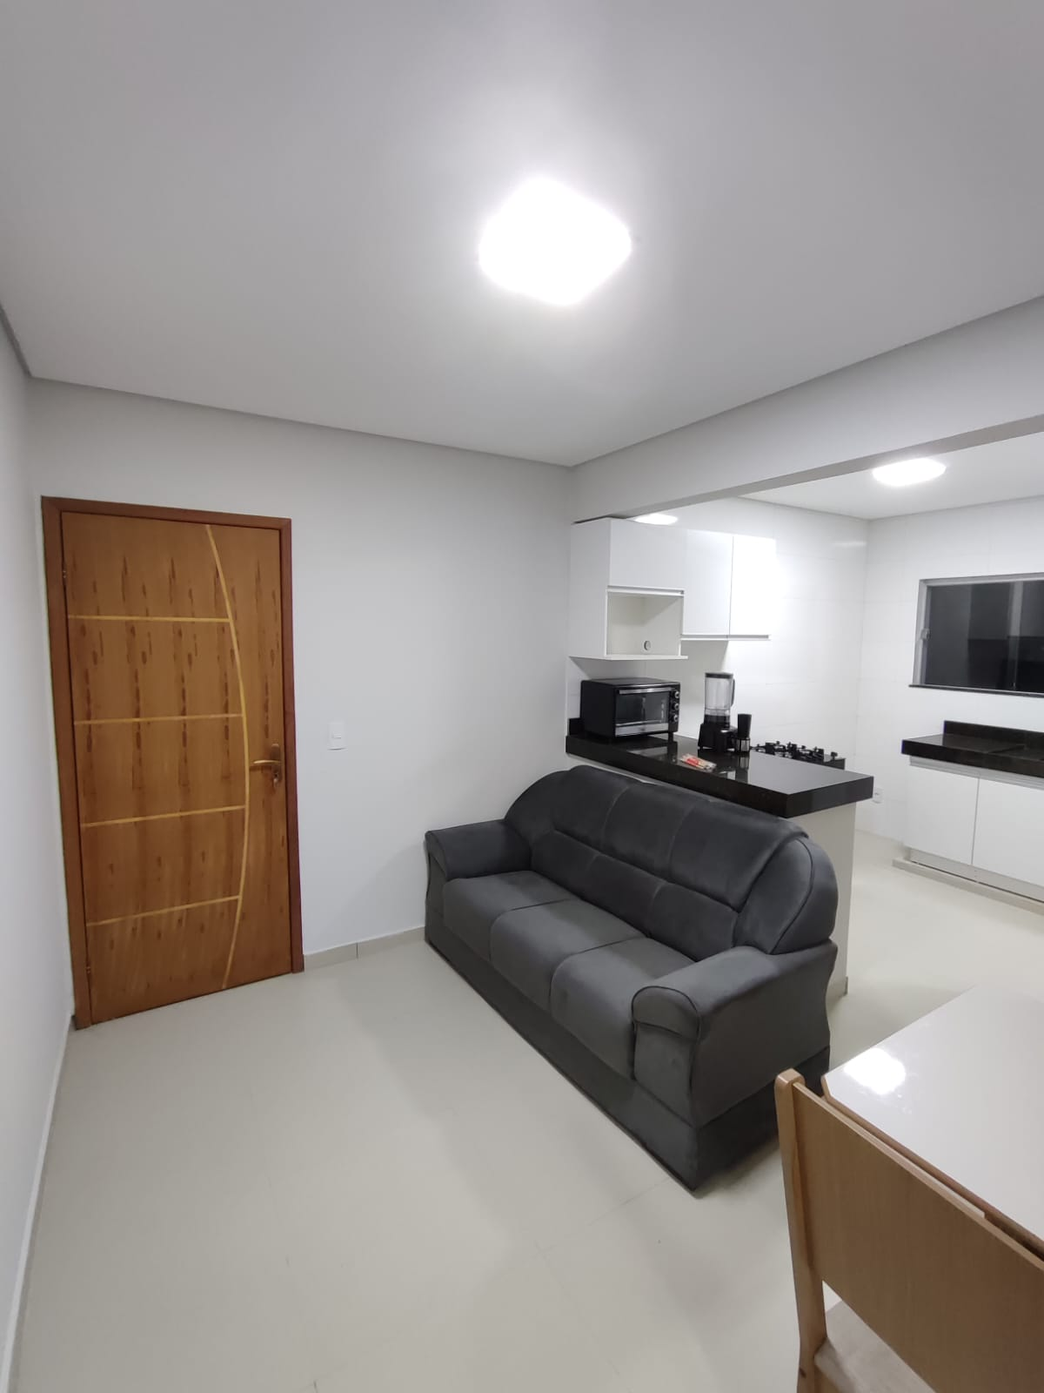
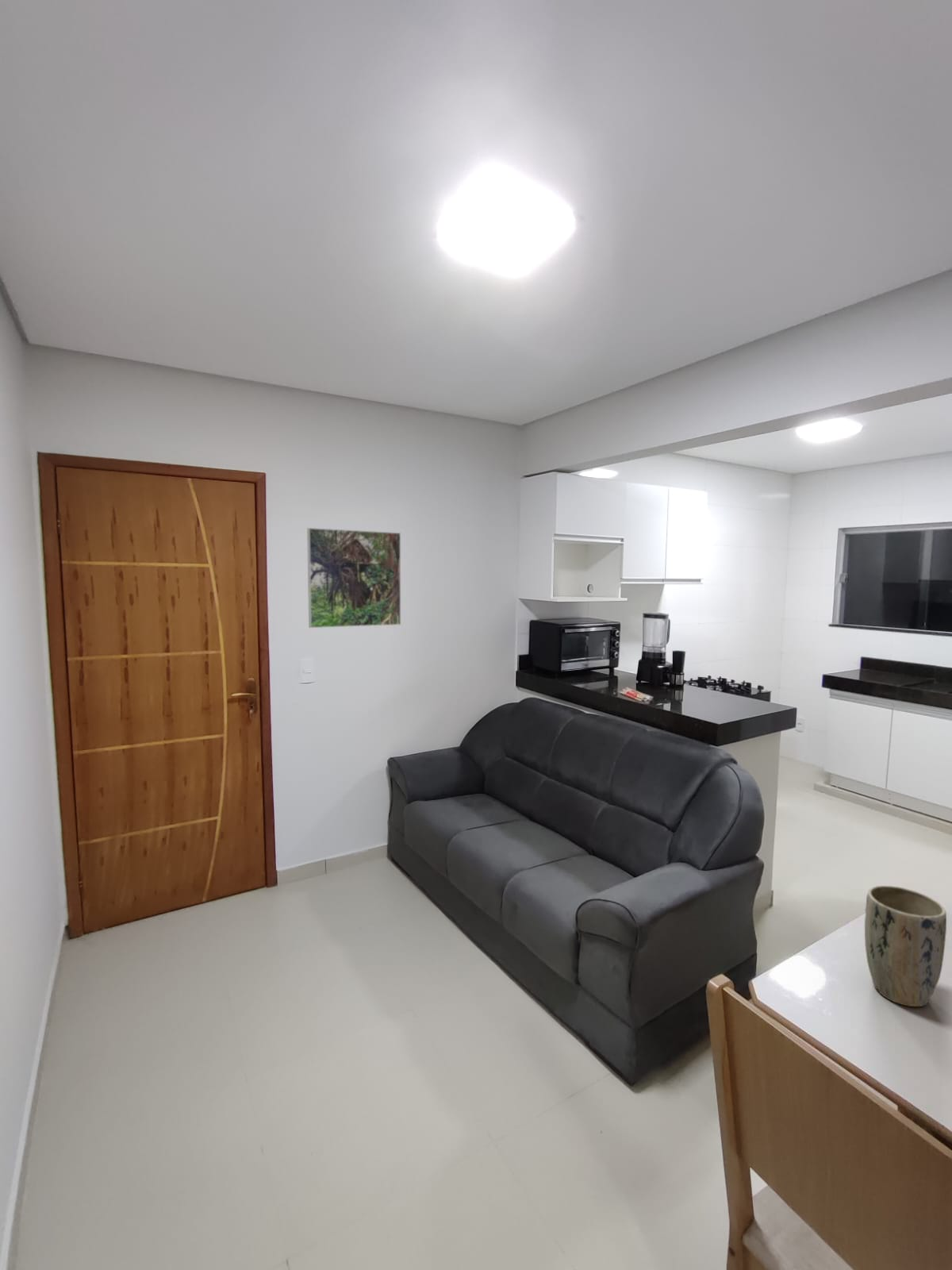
+ plant pot (902, 946)
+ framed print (355, 579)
